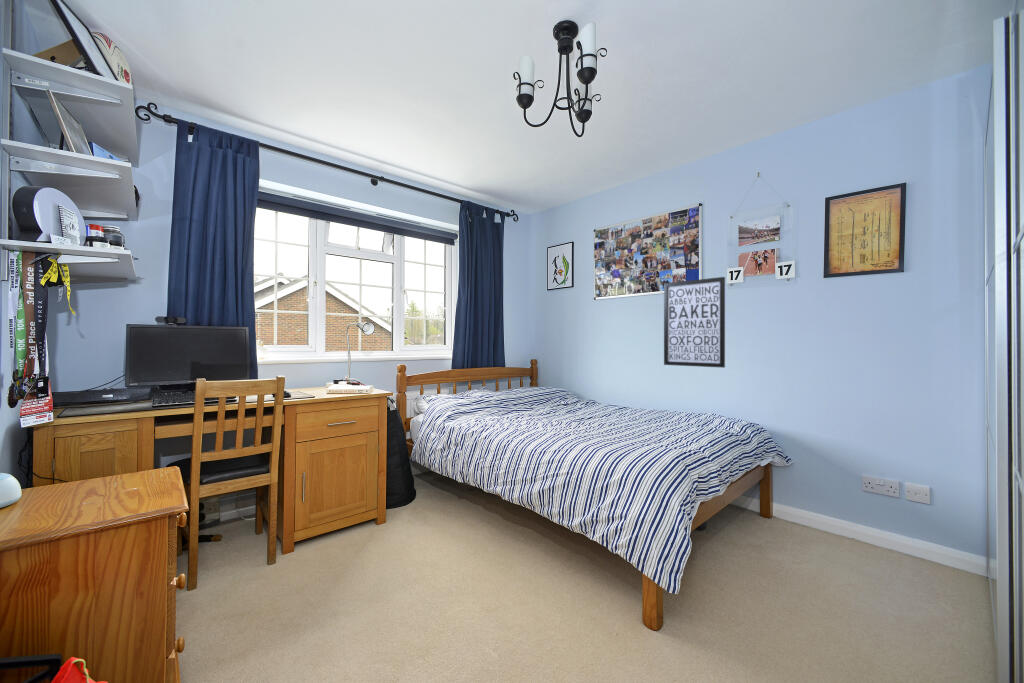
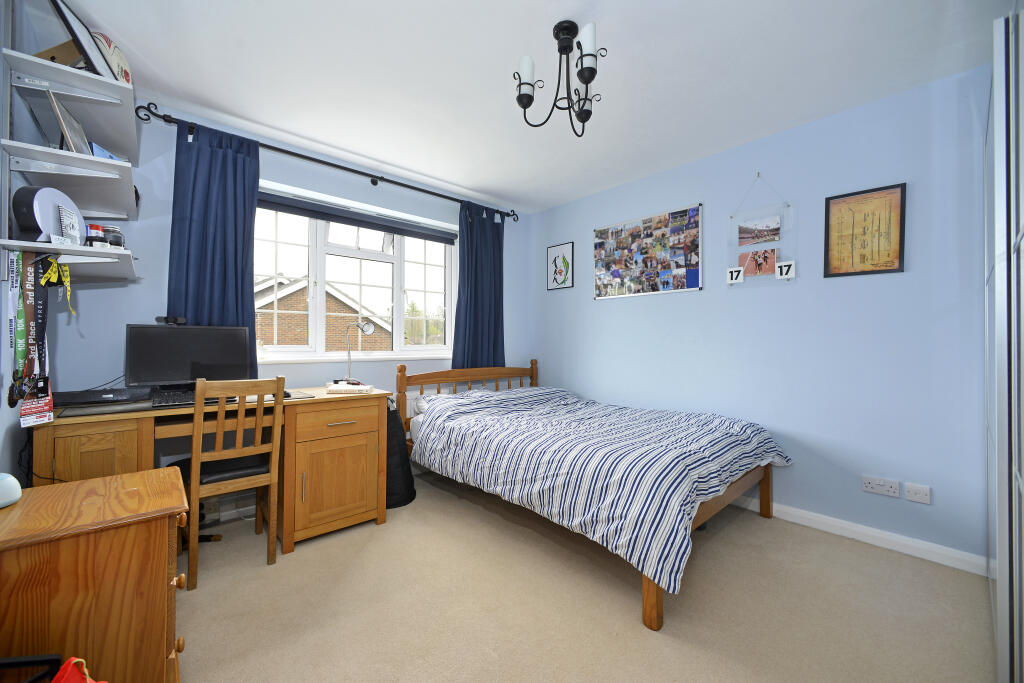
- wall art (692, 323)
